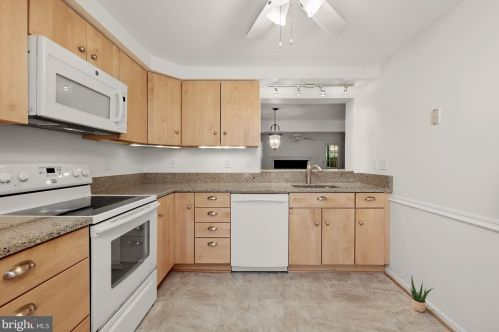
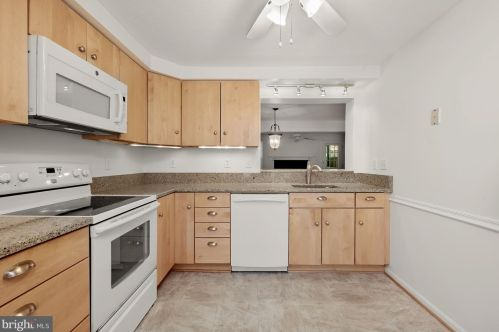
- potted plant (419, 294)
